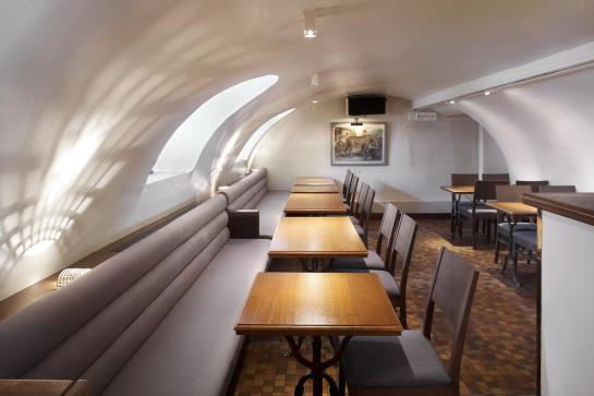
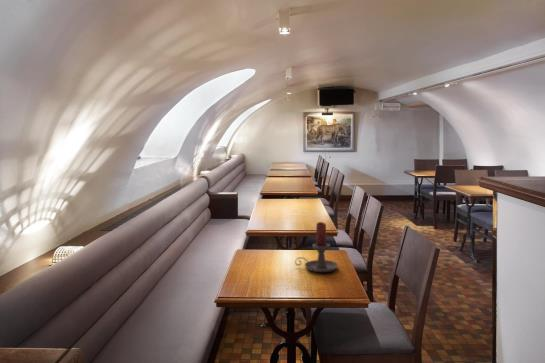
+ candle holder (316, 245)
